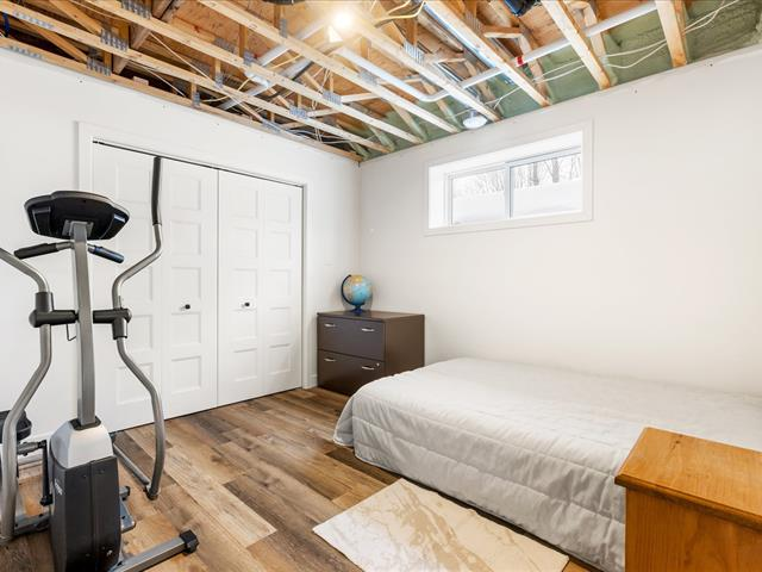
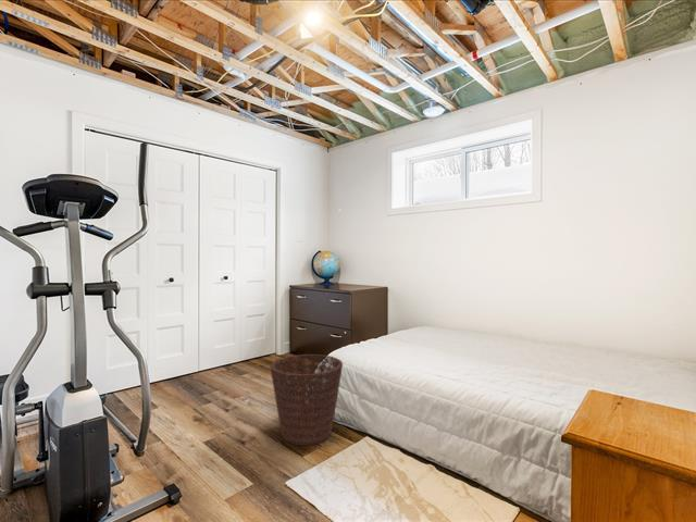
+ basket (307, 397)
